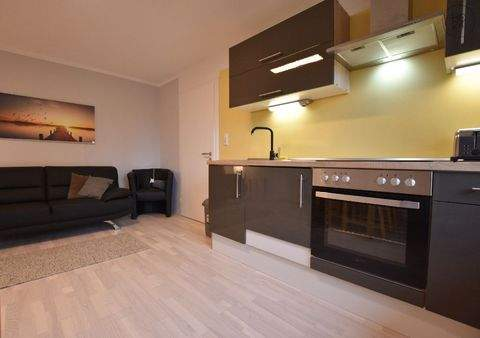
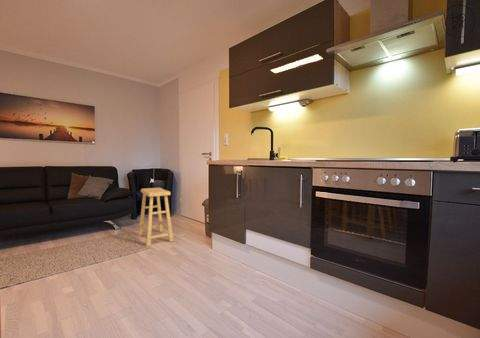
+ stool (155, 213)
